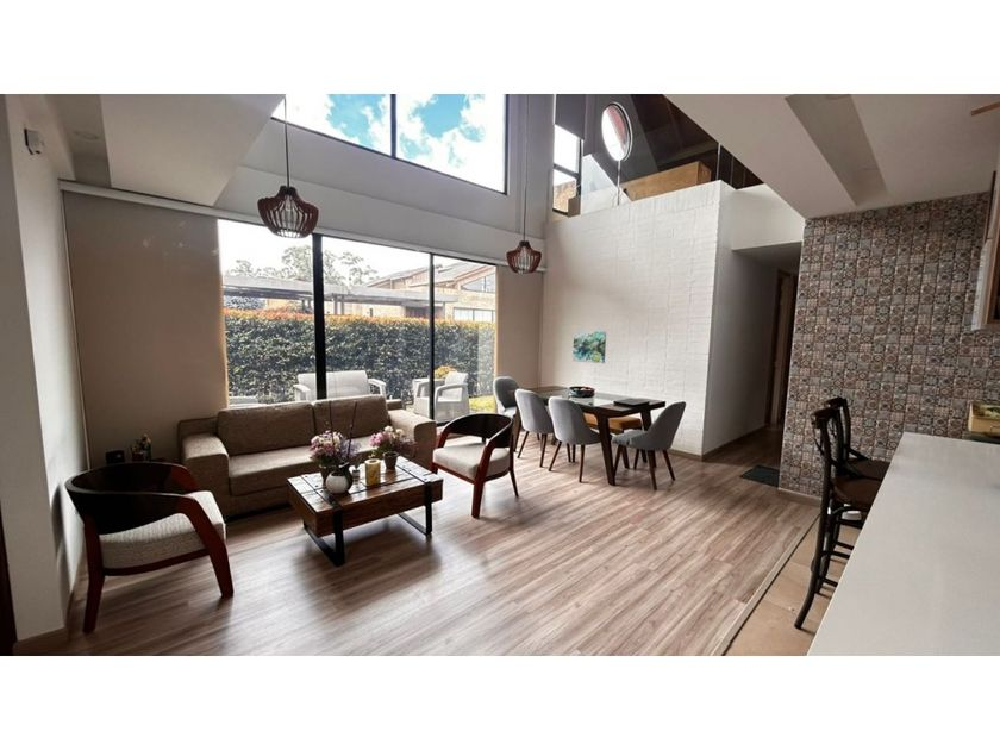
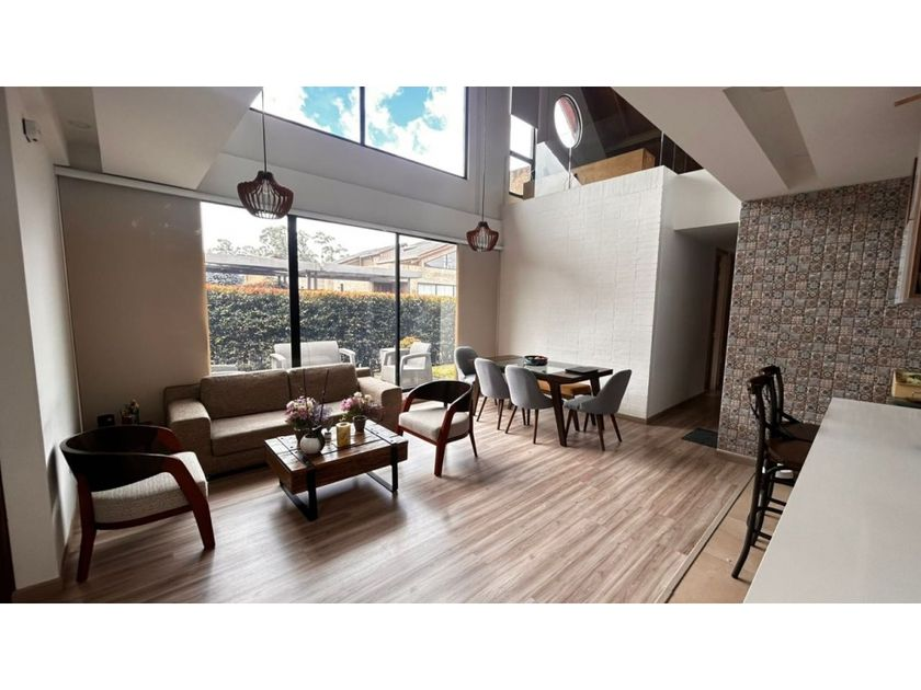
- wall art (588, 346)
